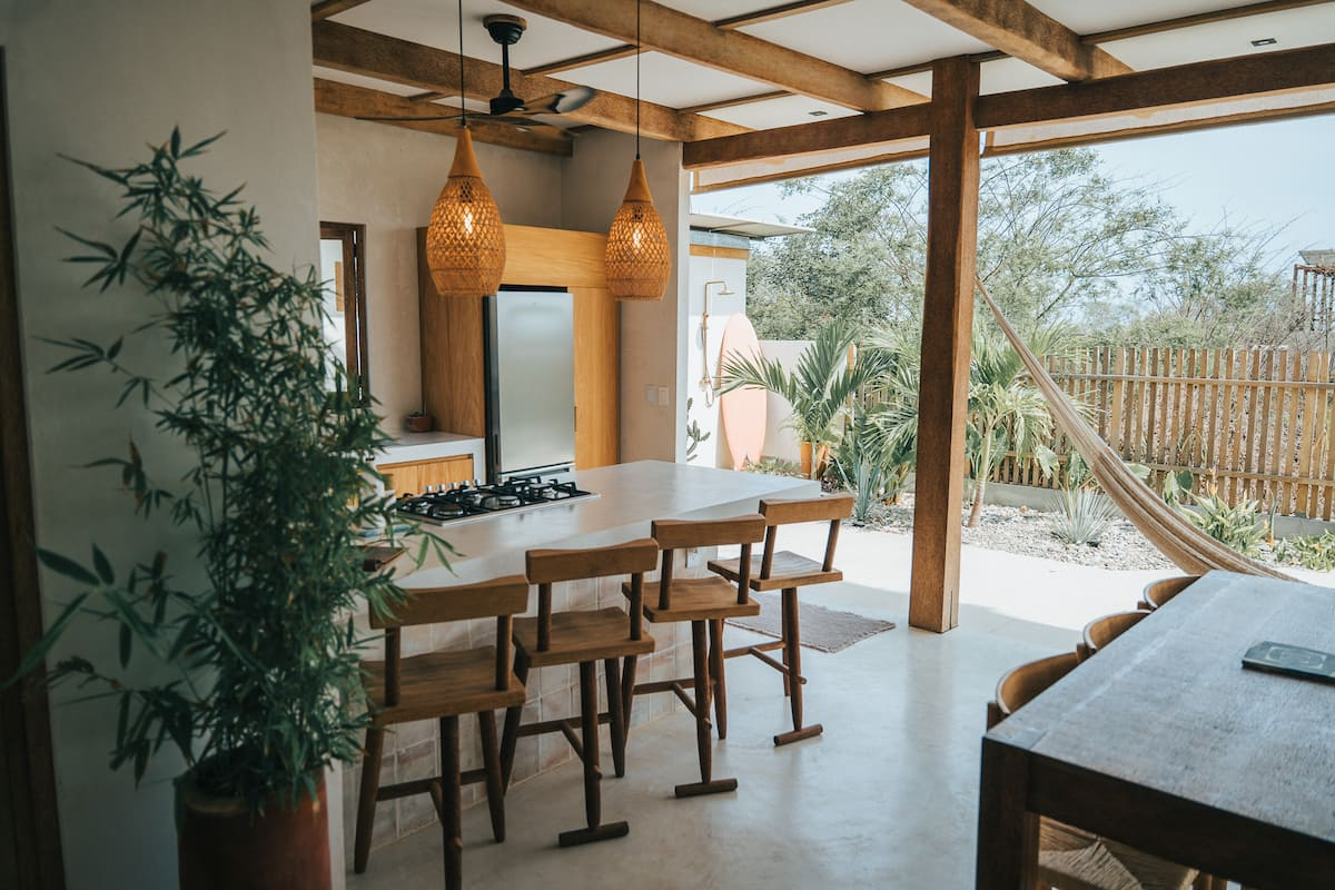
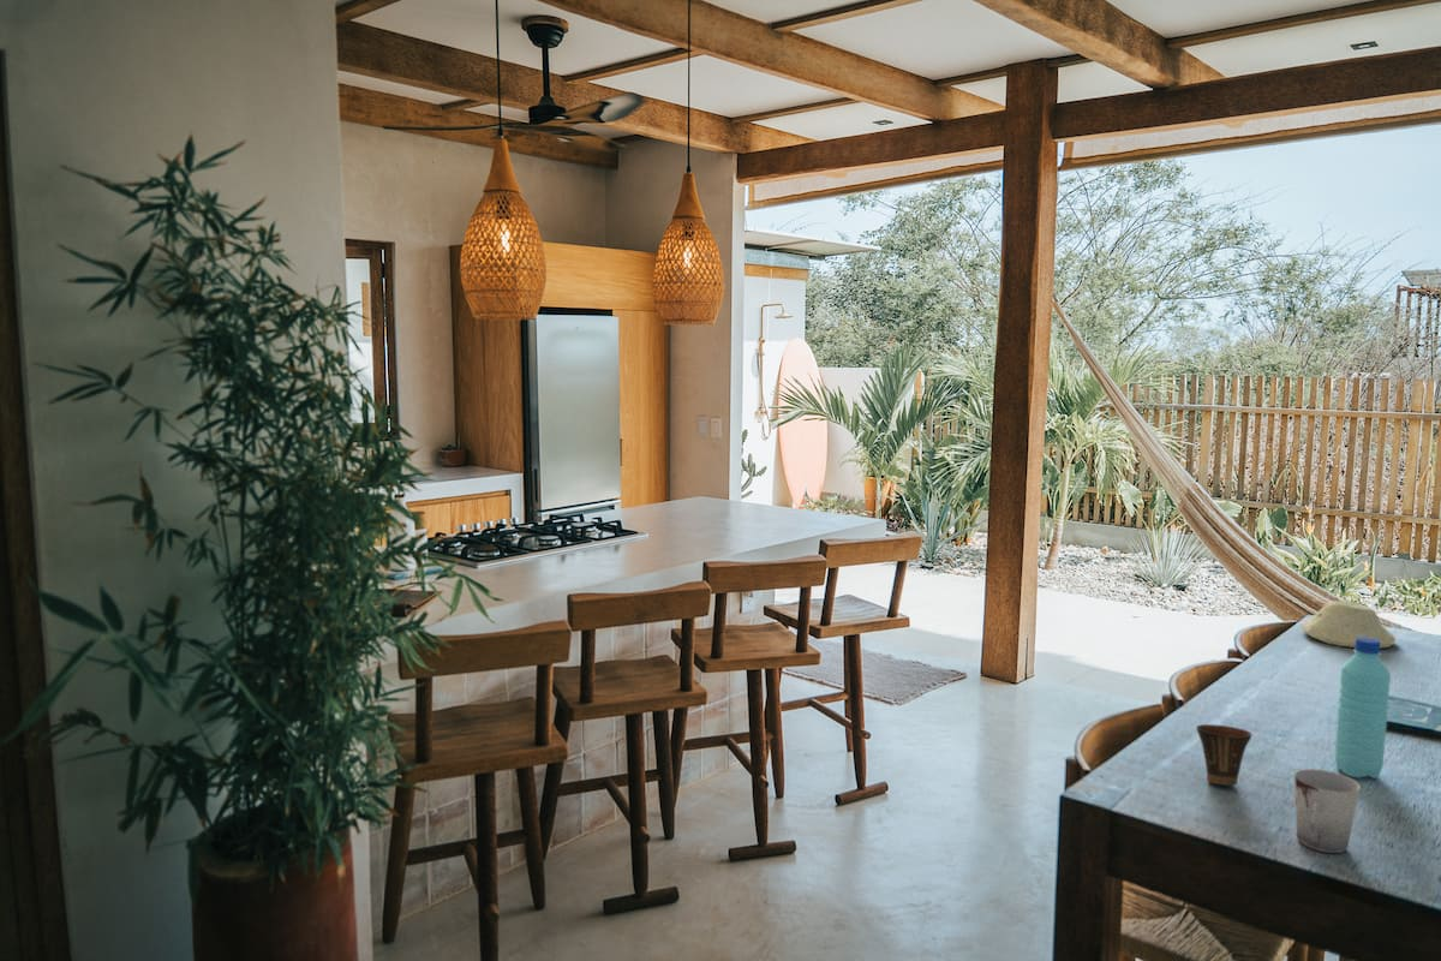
+ water bottle (1362, 706)
+ cup (1221, 753)
+ bowl (1347, 620)
+ cup (1321, 814)
